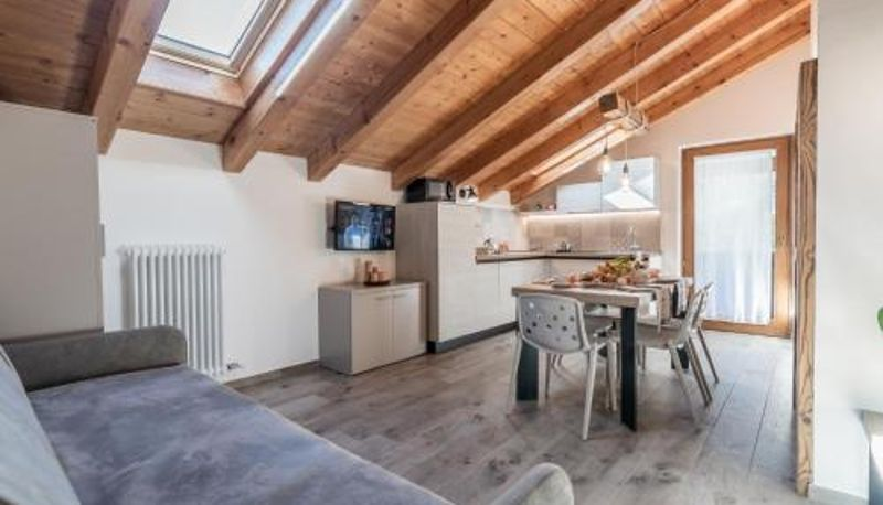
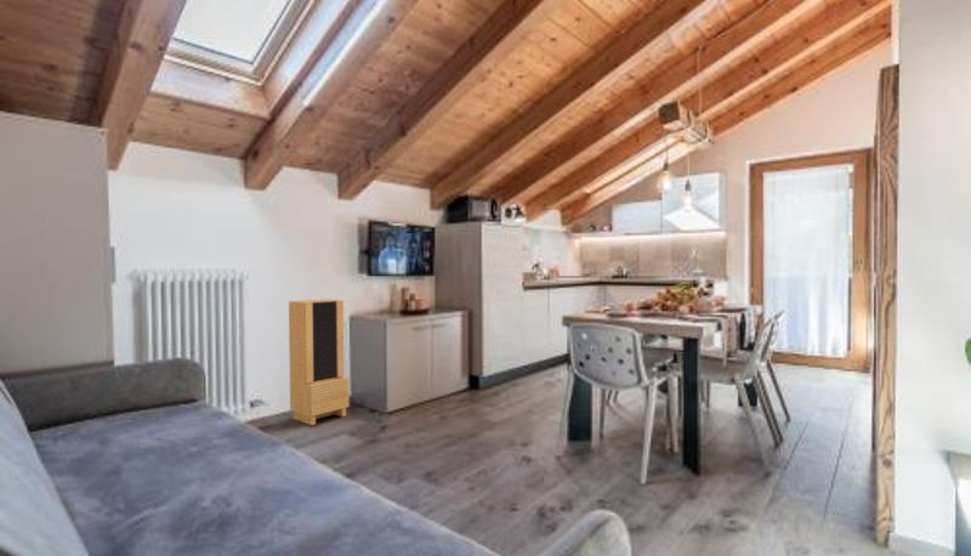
+ storage cabinet (319, 358)
